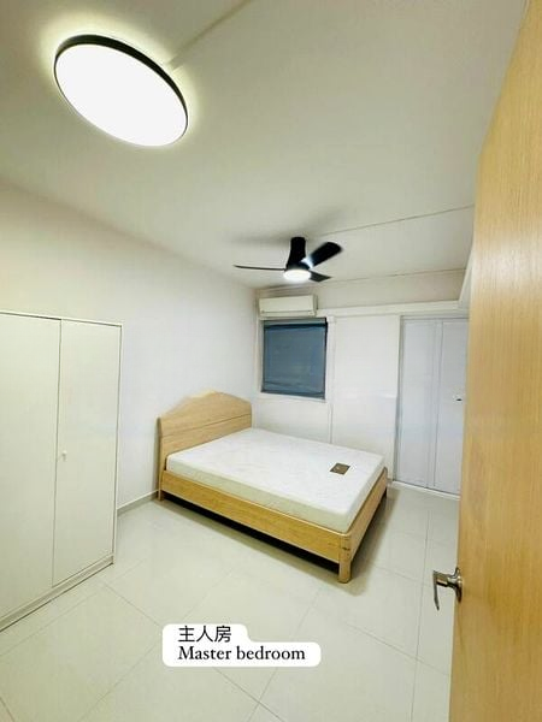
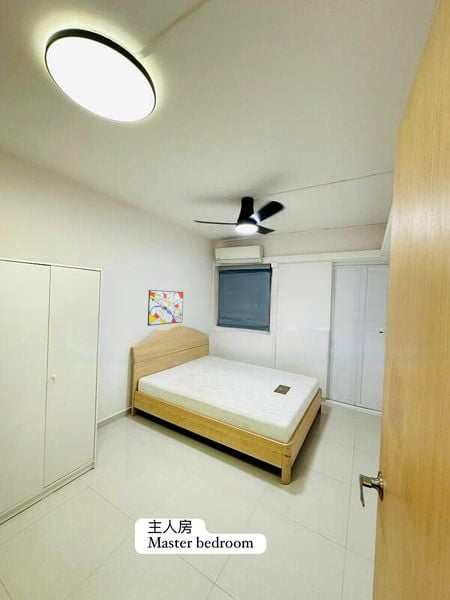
+ wall art (166, 307)
